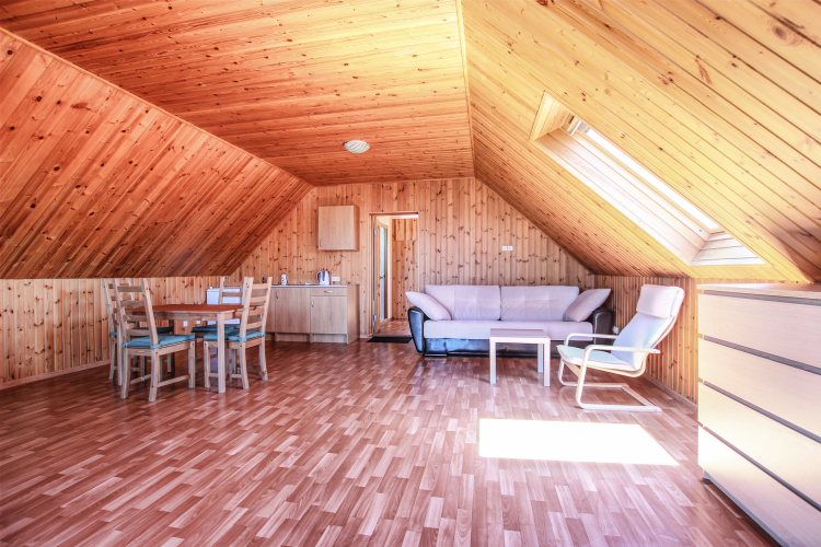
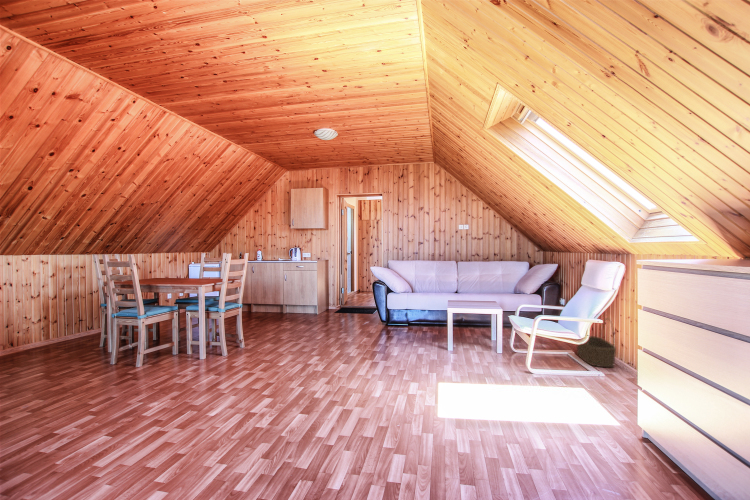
+ basket (594, 338)
